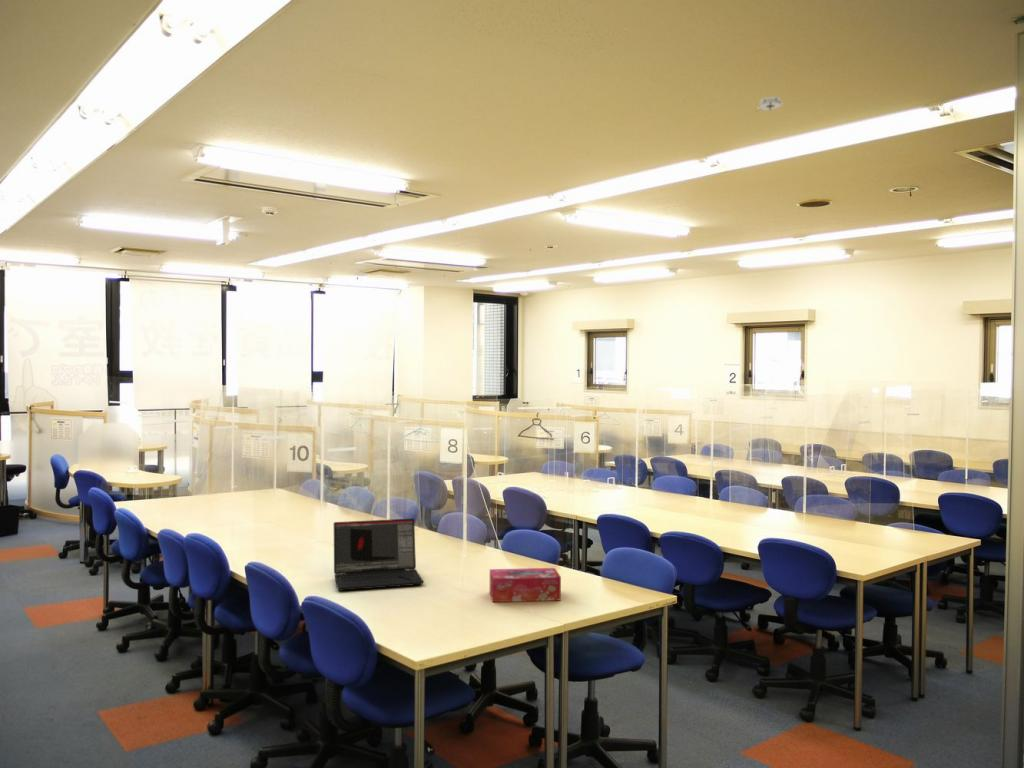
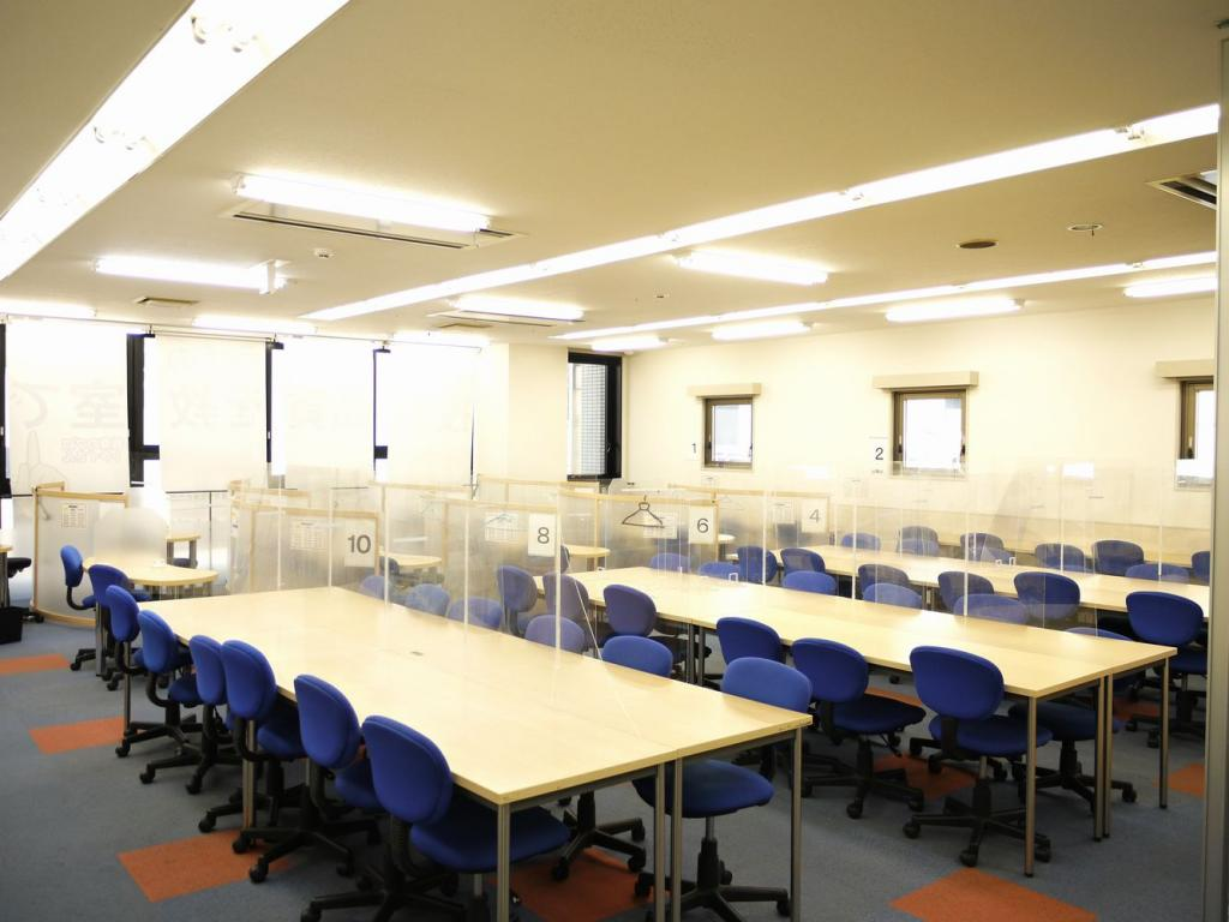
- laptop (377, 553)
- tissue box (524, 584)
- smoke detector (769, 103)
